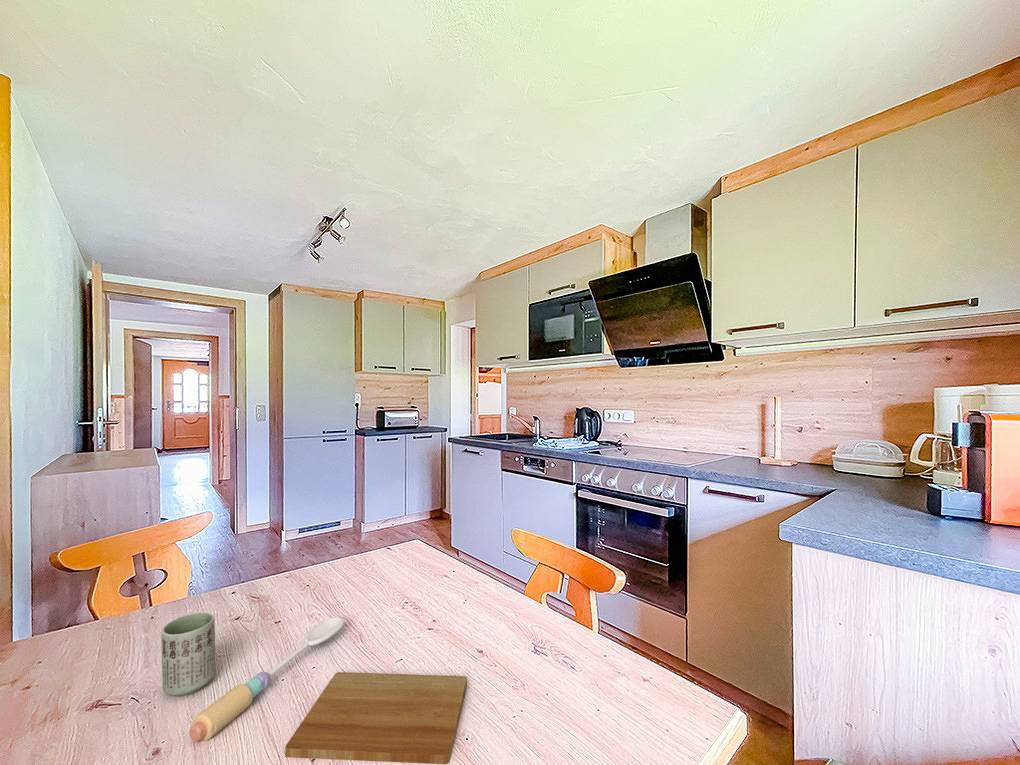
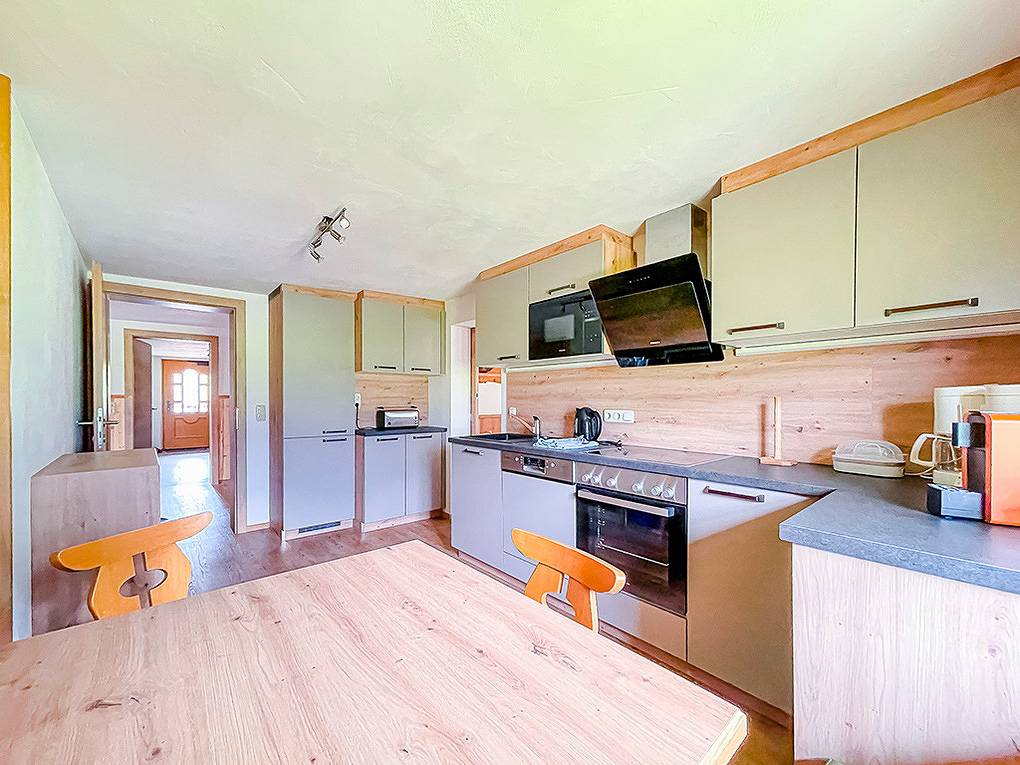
- cutting board (385, 712)
- cup (189, 653)
- spoon (281, 664)
